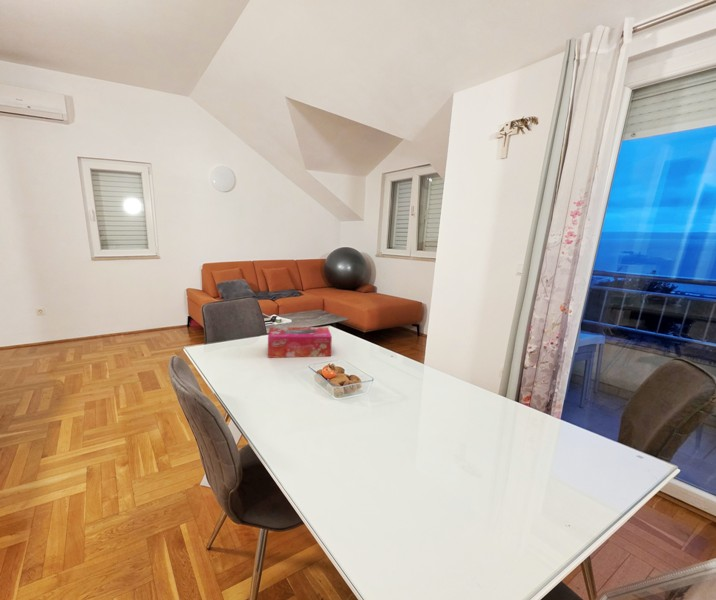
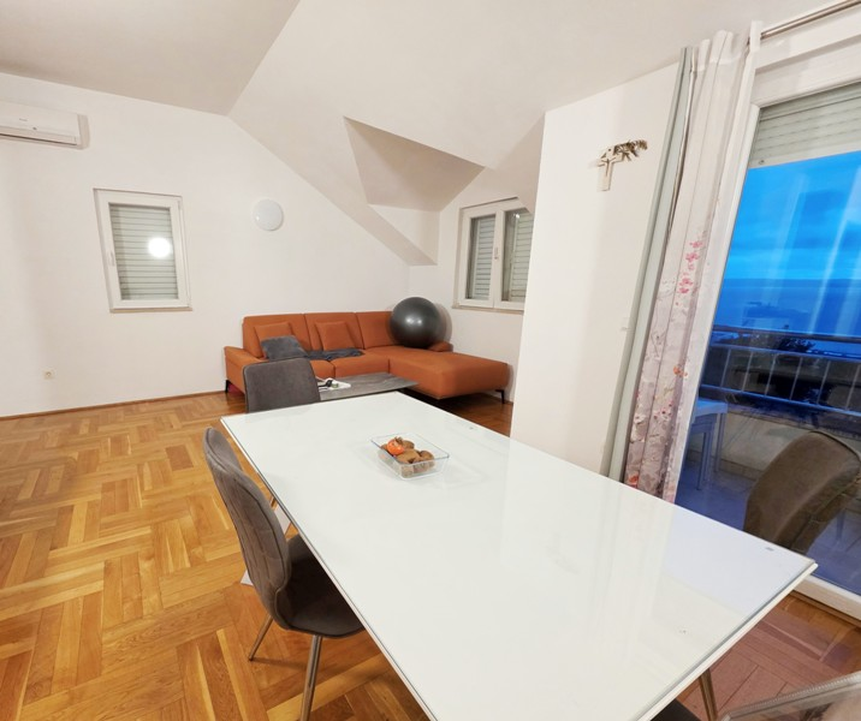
- tissue box (299, 341)
